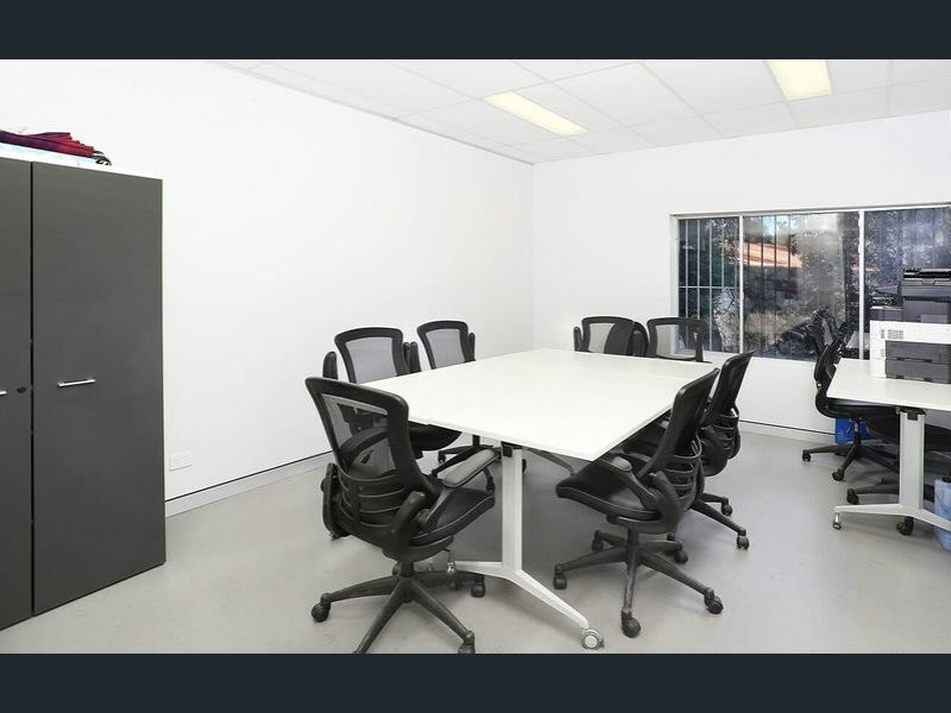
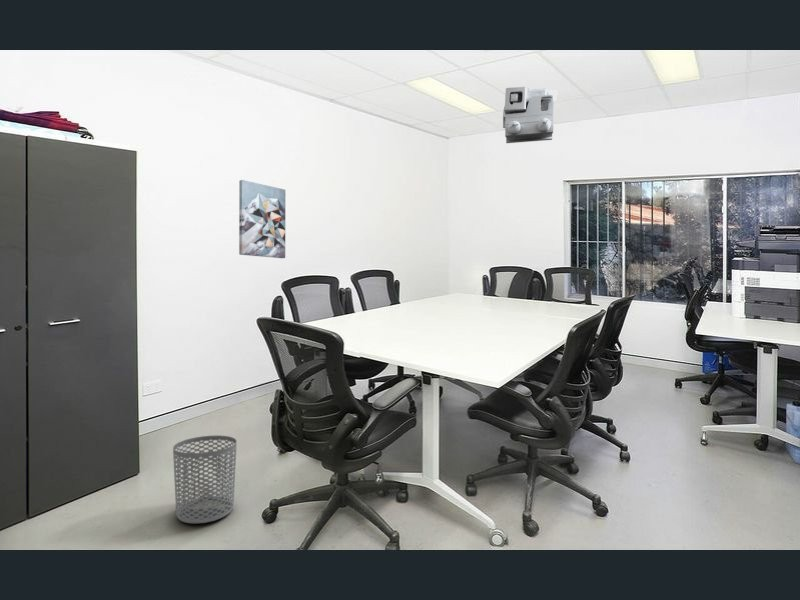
+ waste bin (205, 479)
+ wall art (263, 220)
+ total station (529, 112)
